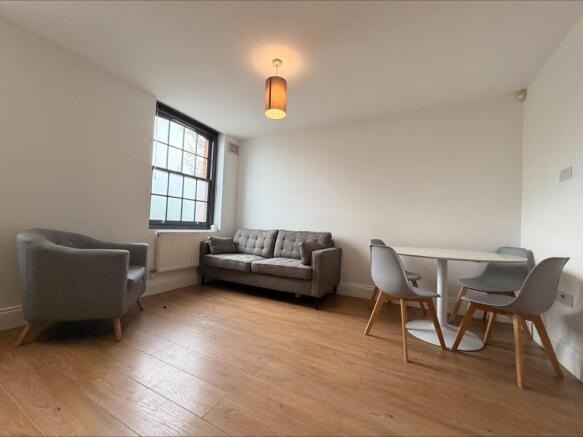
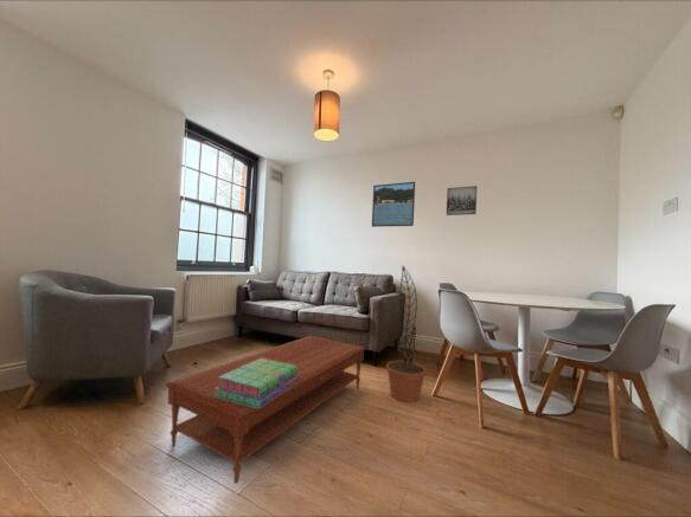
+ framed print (392, 205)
+ wall art (461, 200)
+ coffee table (288, 388)
+ stack of books (260, 379)
+ decorative plant (407, 330)
